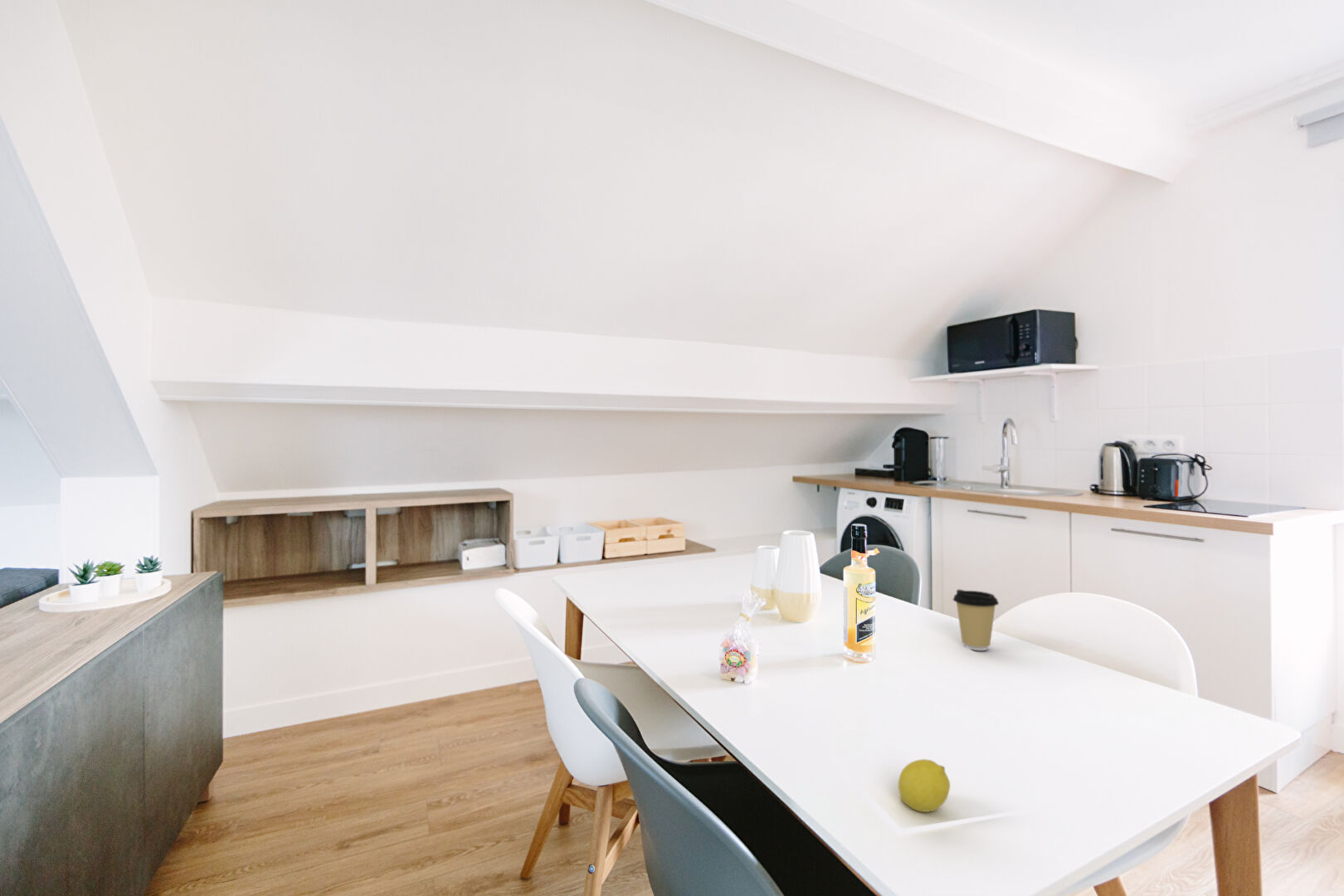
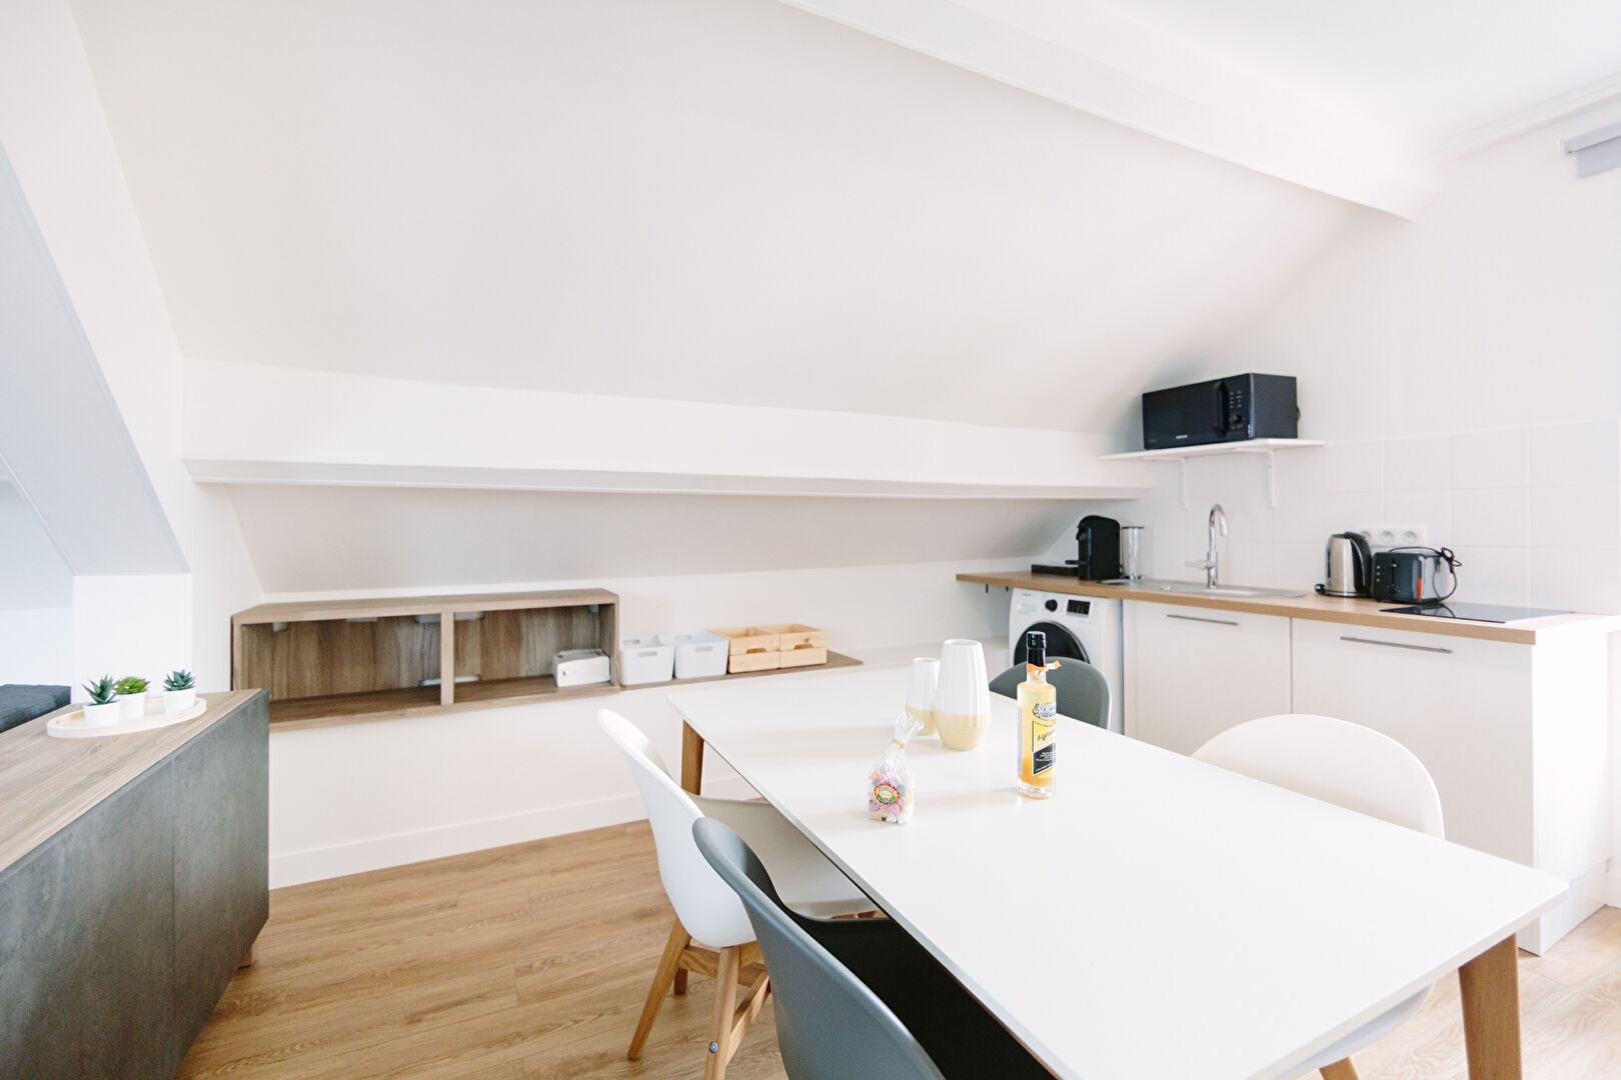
- coffee cup (976, 619)
- fruit (923, 785)
